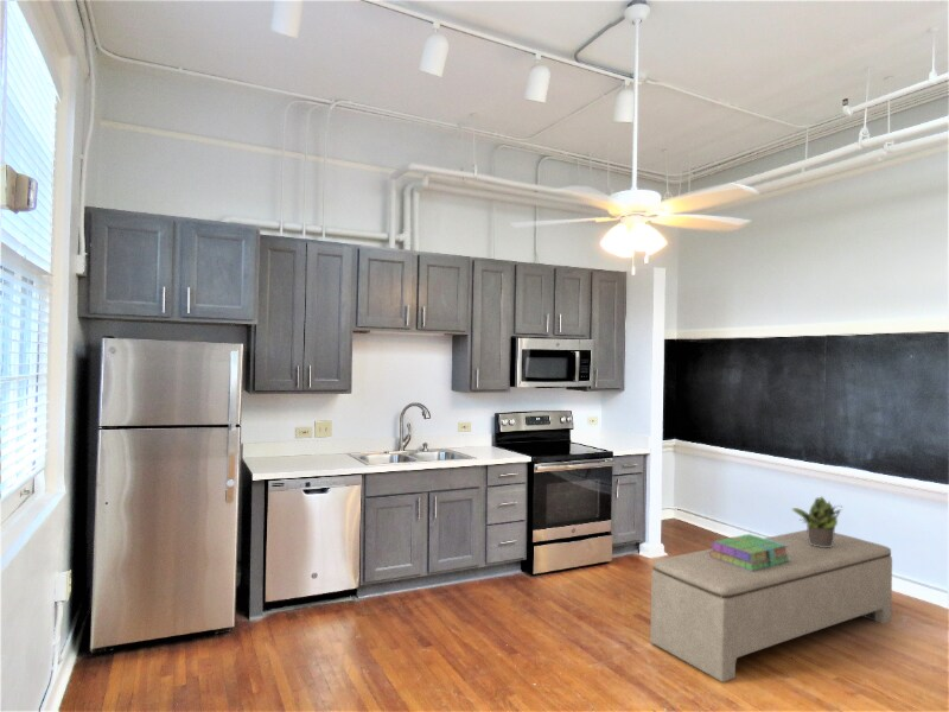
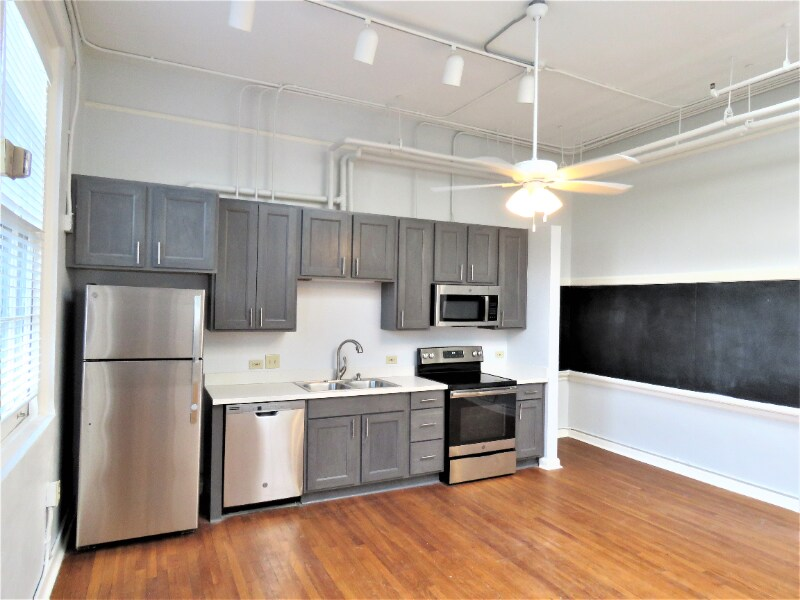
- stack of books (749, 551)
- potted plant (814, 519)
- bench (777, 591)
